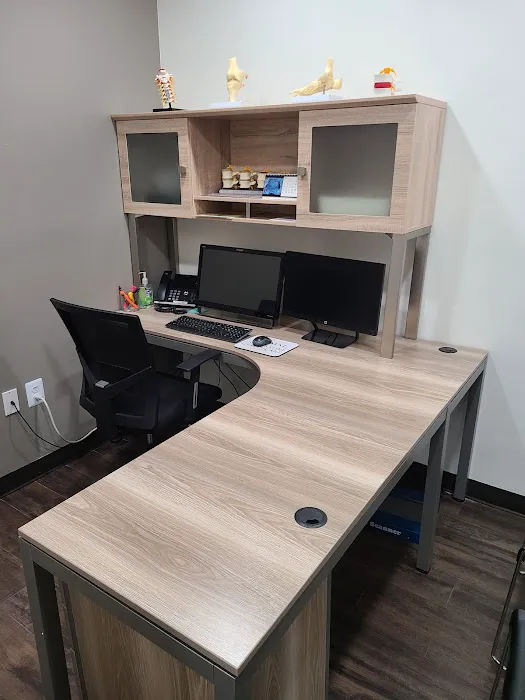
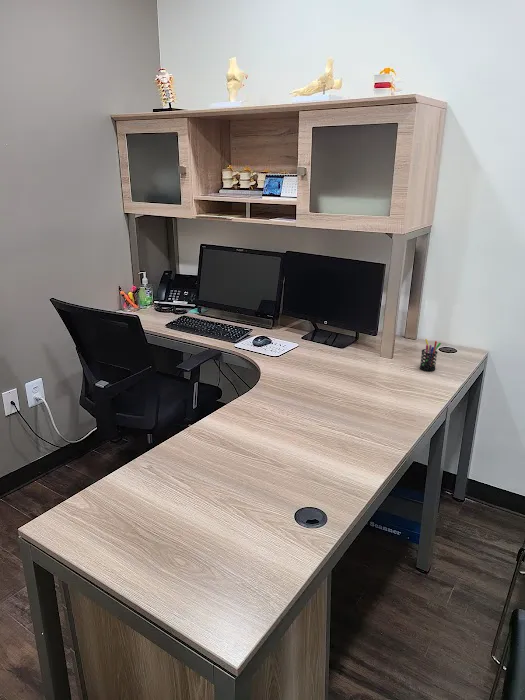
+ pen holder (431, 353)
